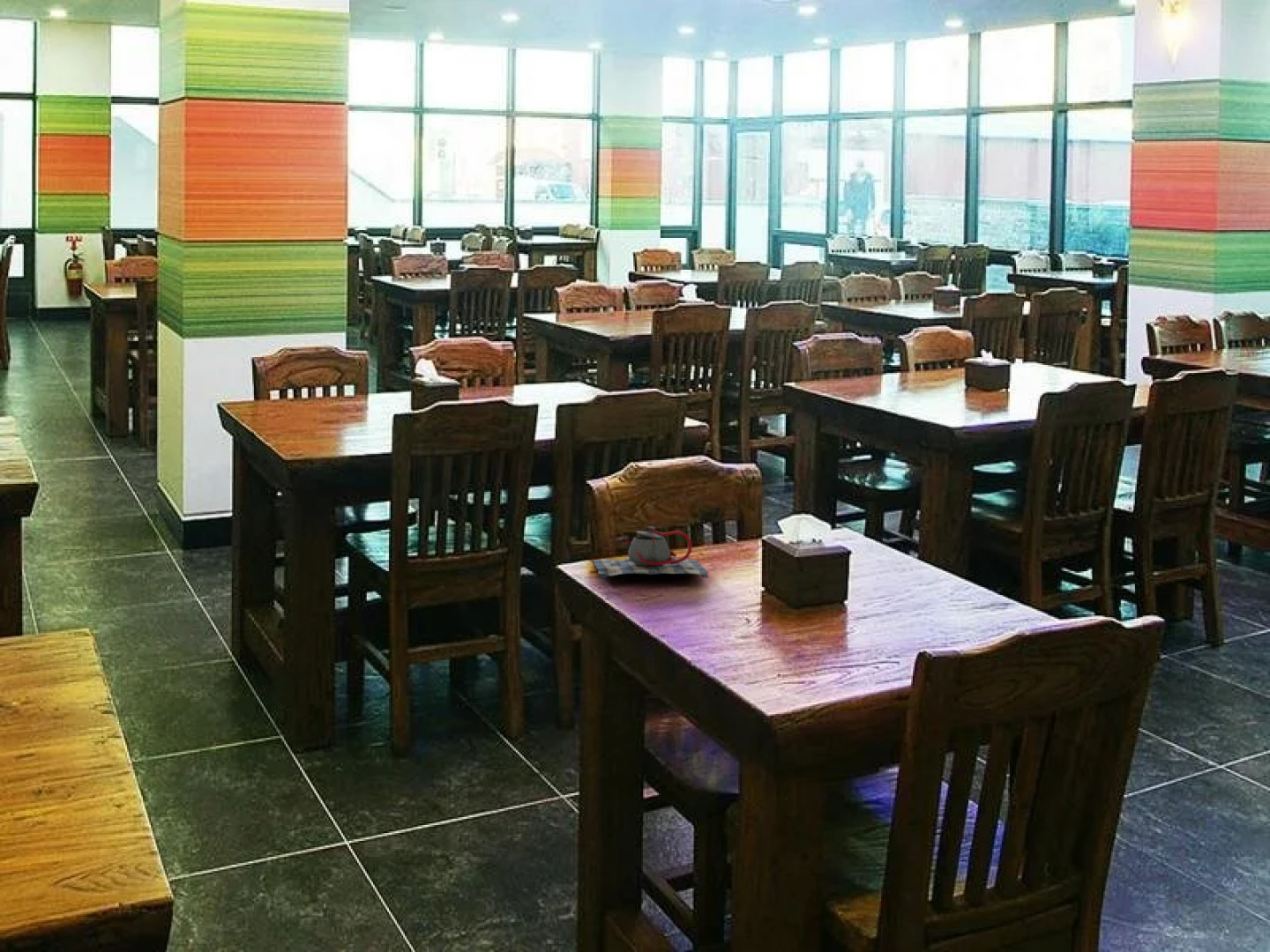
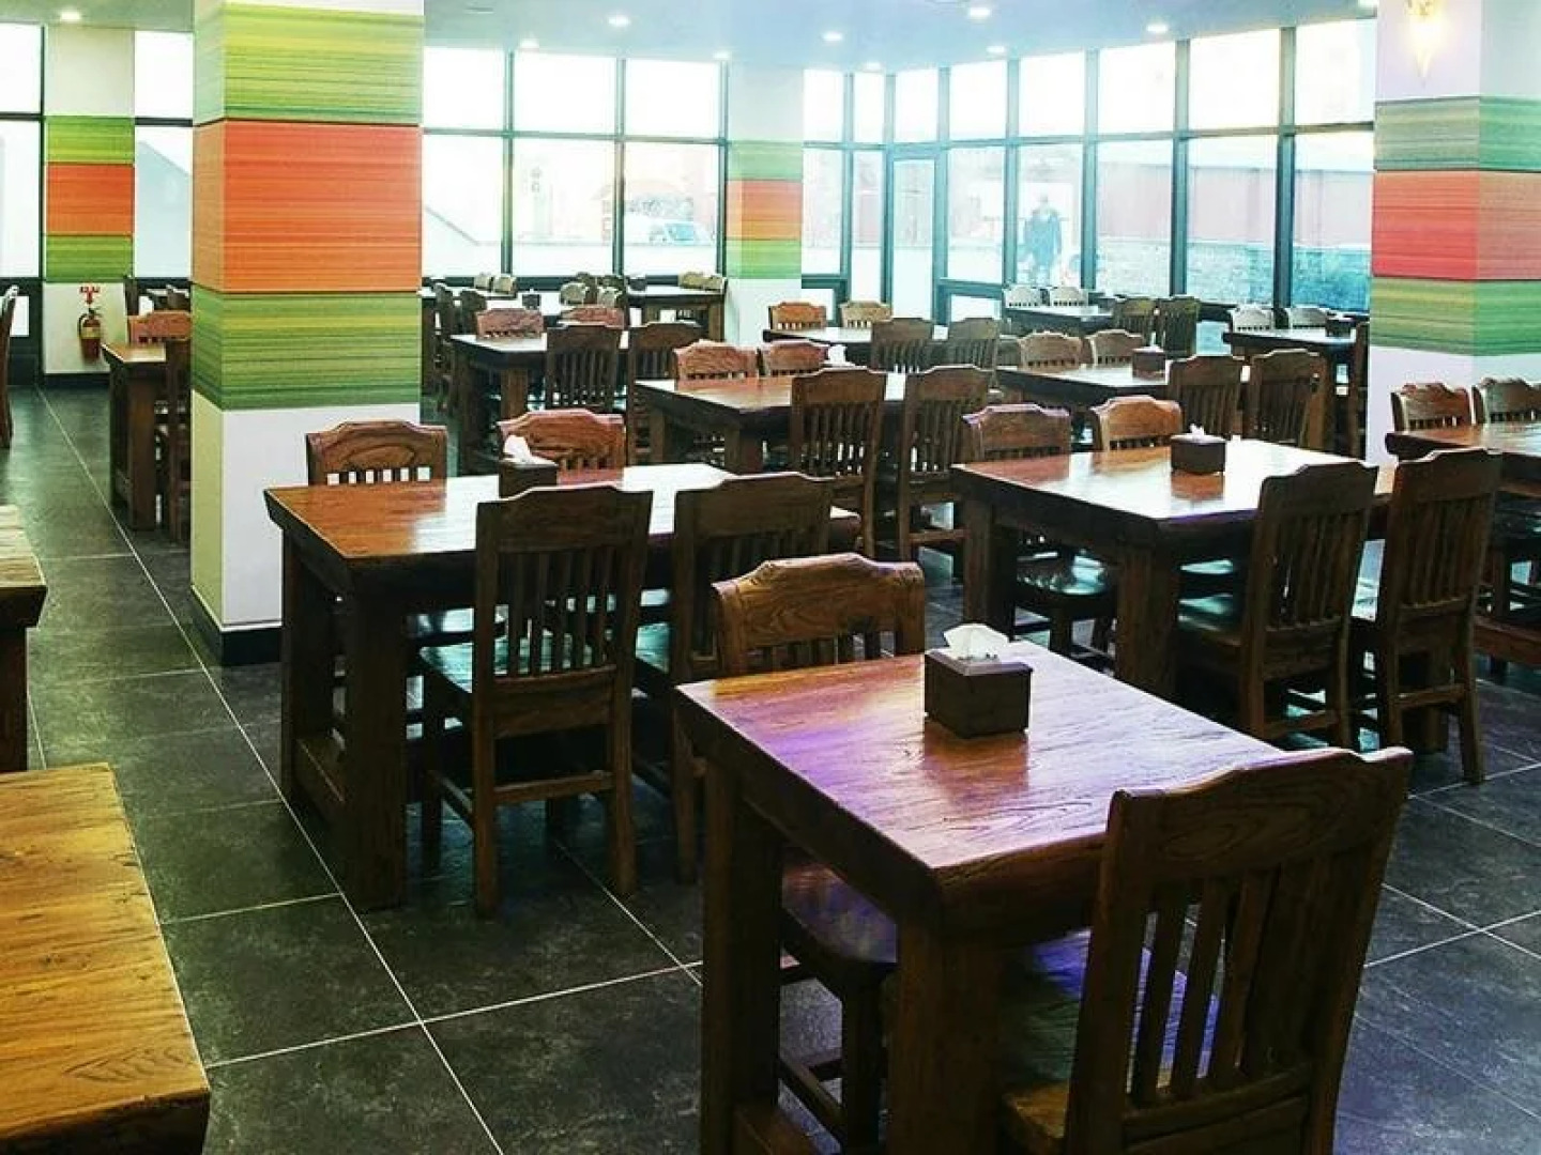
- teapot (649, 548)
